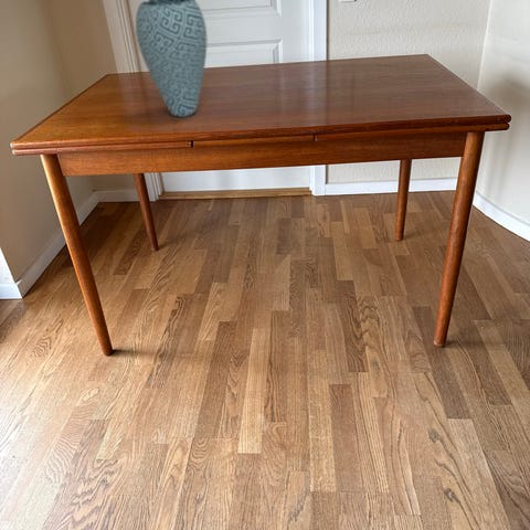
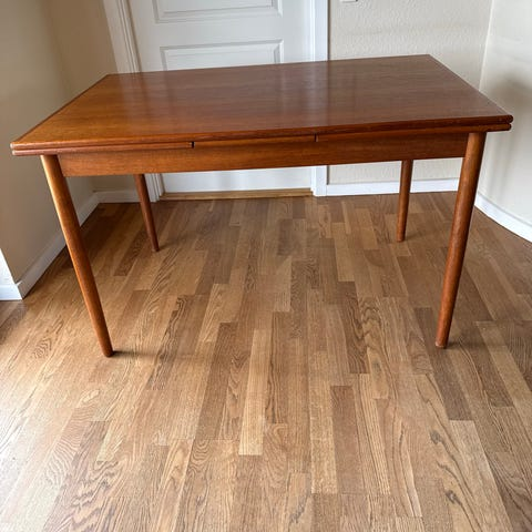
- vase (176, 60)
